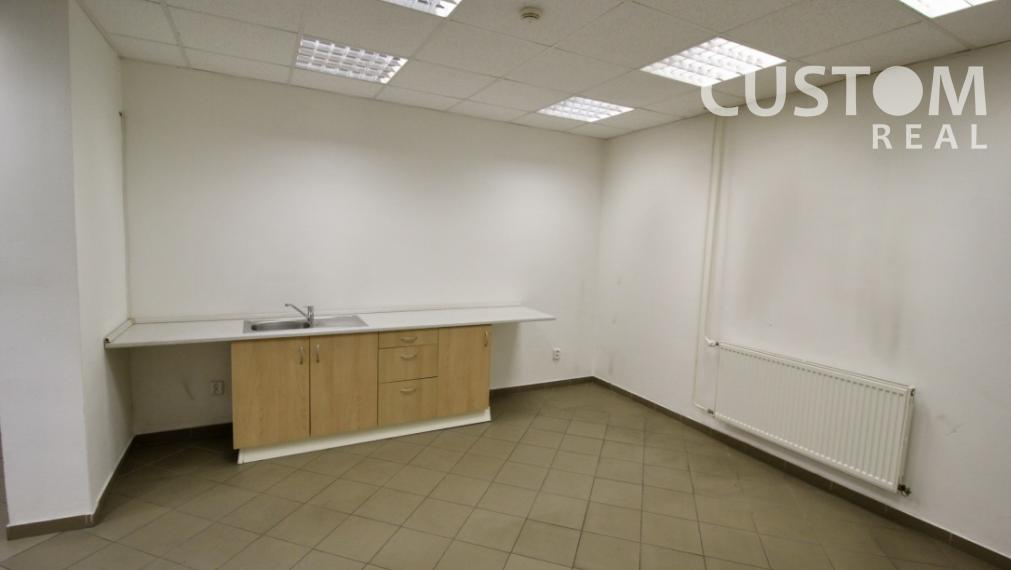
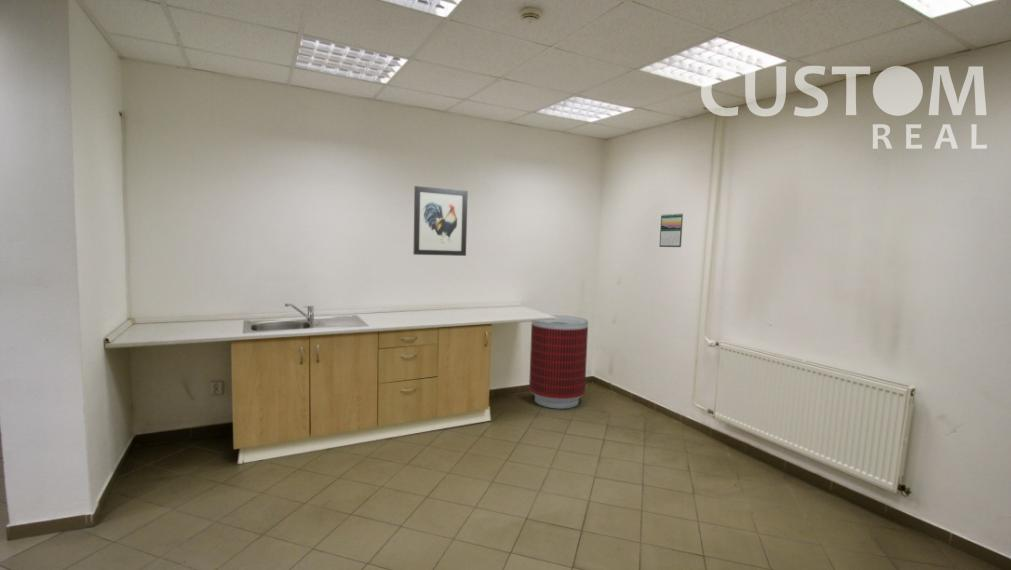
+ wall art (441, 222)
+ trash can (558, 360)
+ calendar (671, 230)
